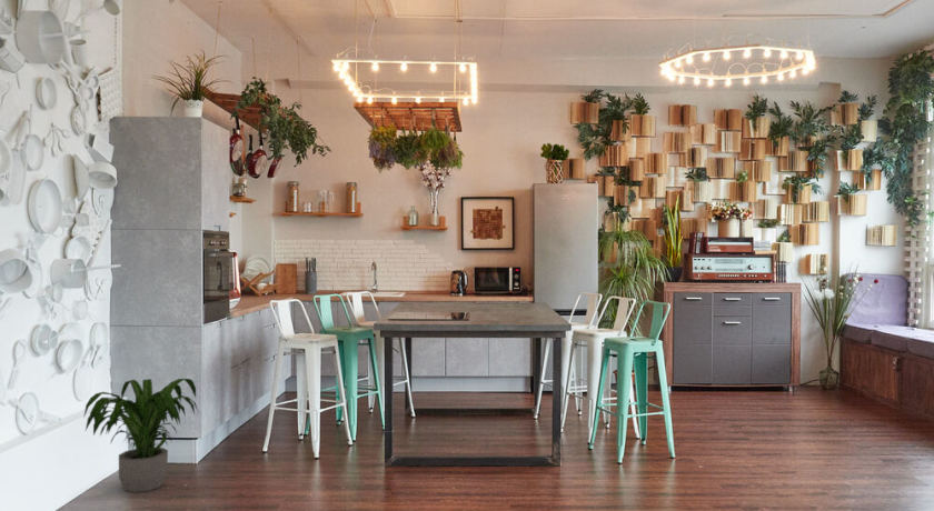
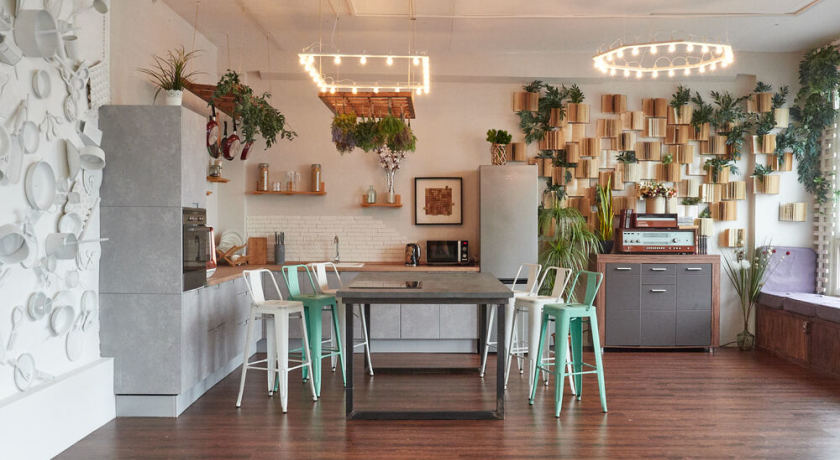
- potted plant (146, 433)
